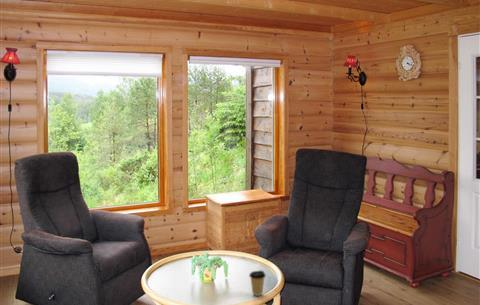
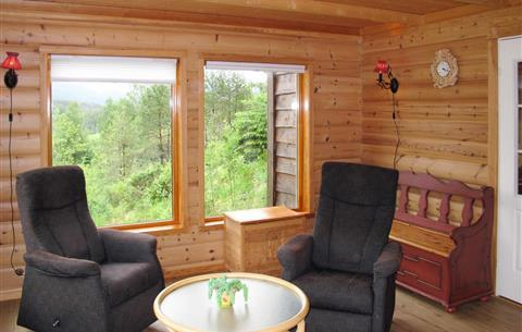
- coffee cup (257, 283)
